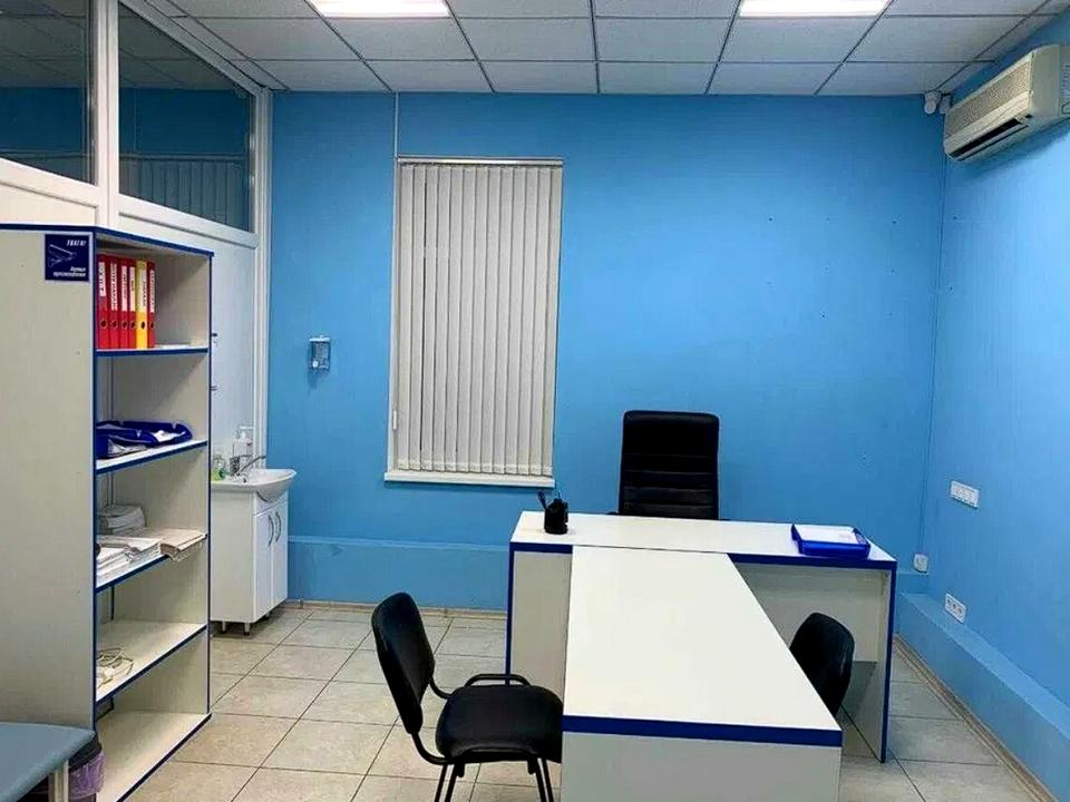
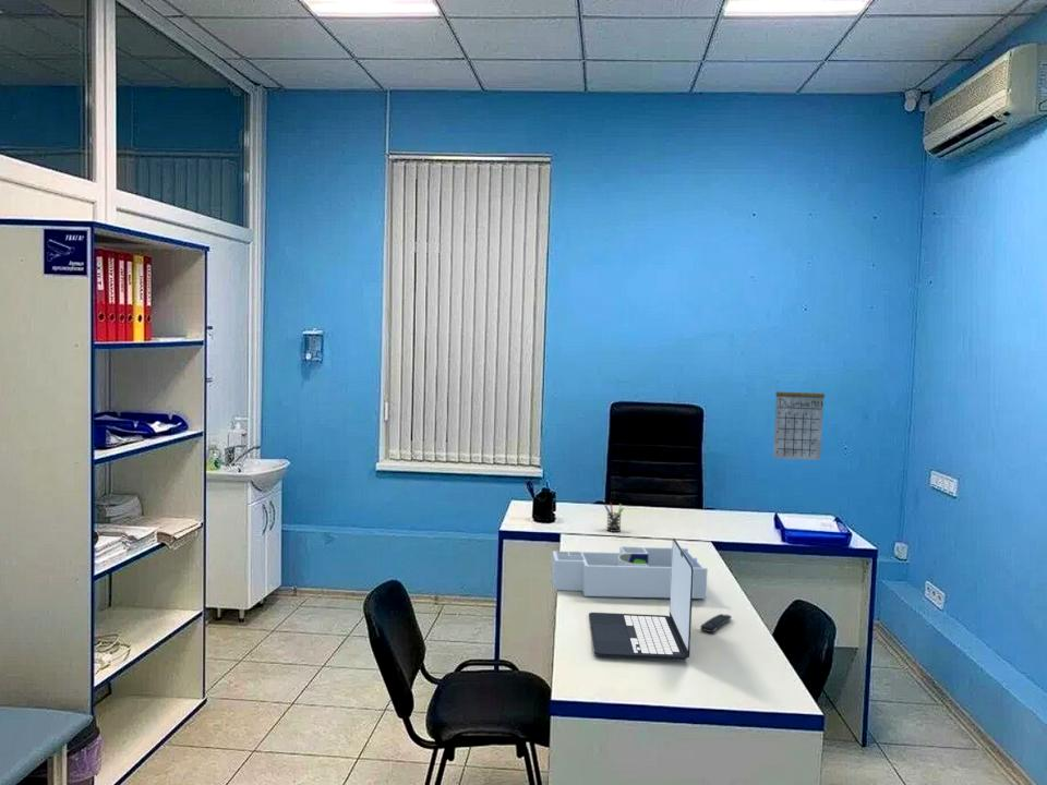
+ desk organizer (625, 570)
+ remote control (717, 621)
+ calendar (798, 418)
+ laptop (637, 614)
+ pen holder (615, 517)
